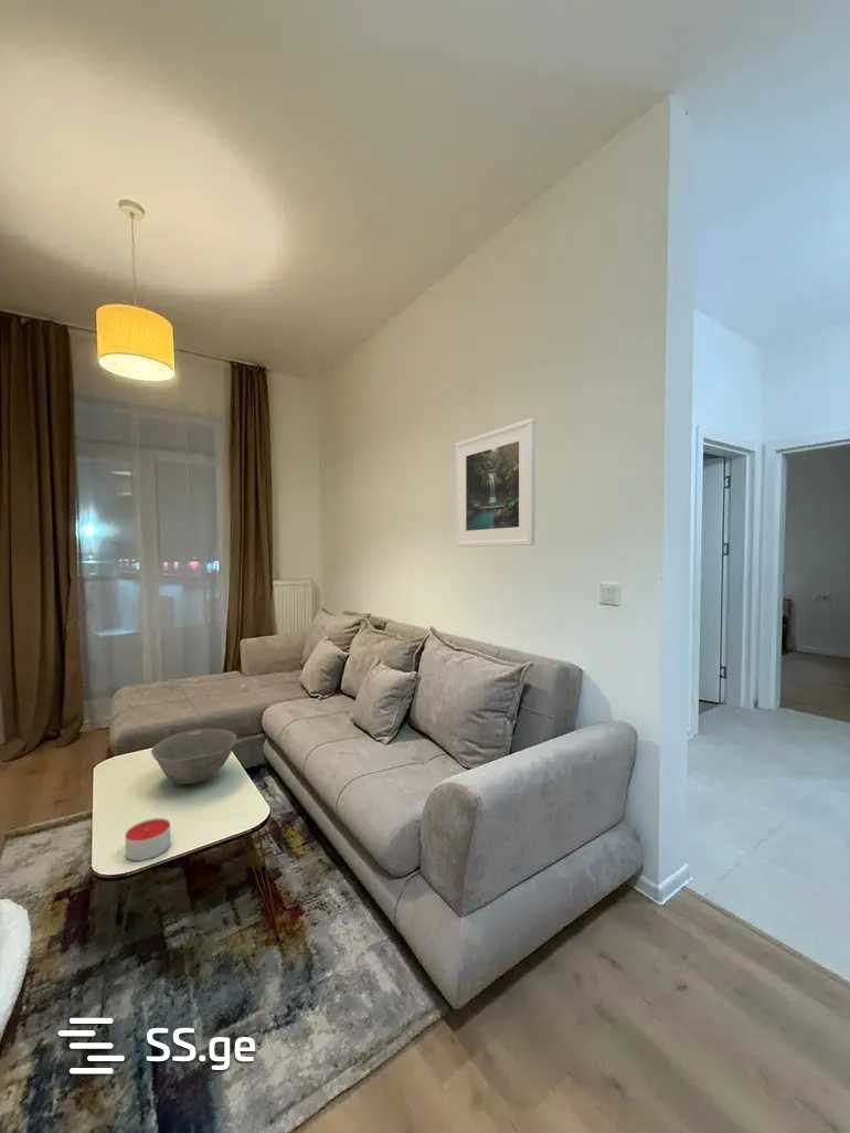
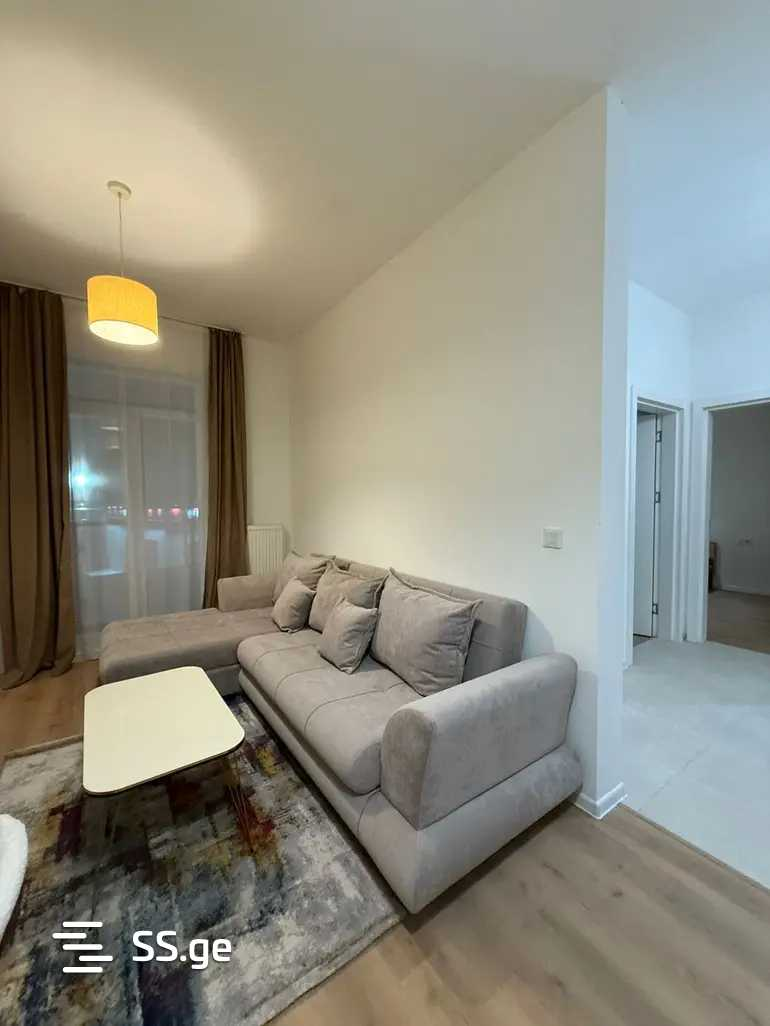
- bowl (195, 760)
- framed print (491, 488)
- candle (148, 837)
